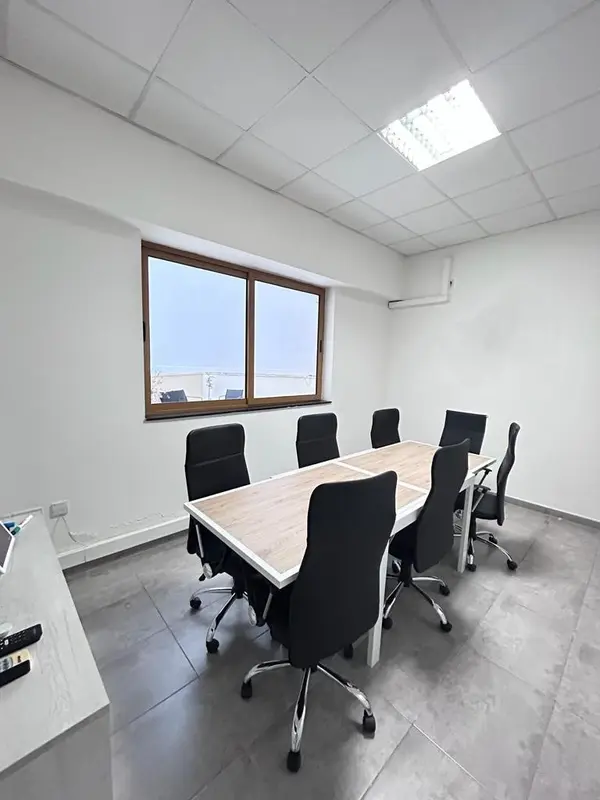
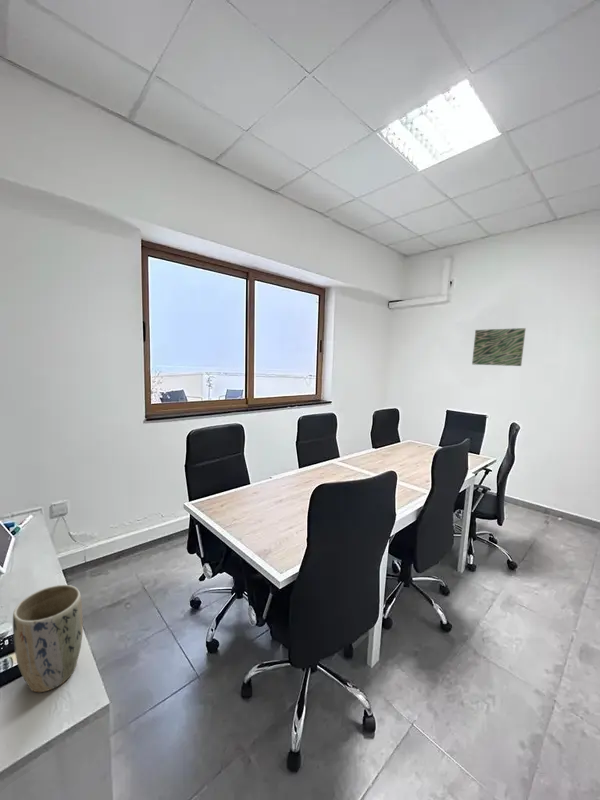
+ wall art (497, 347)
+ plant pot (50, 638)
